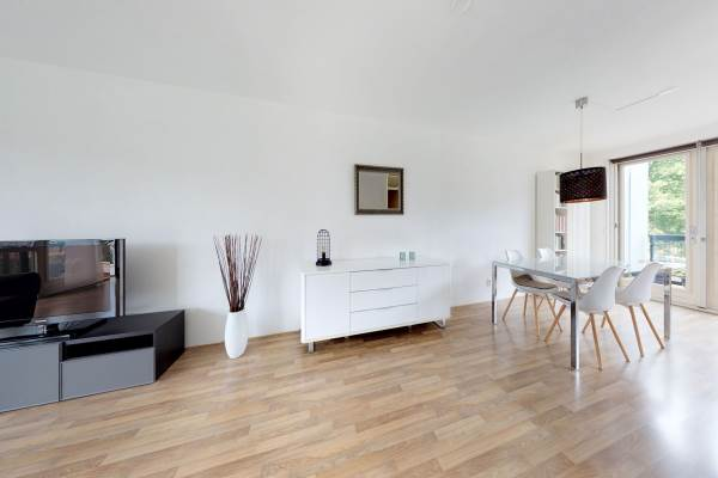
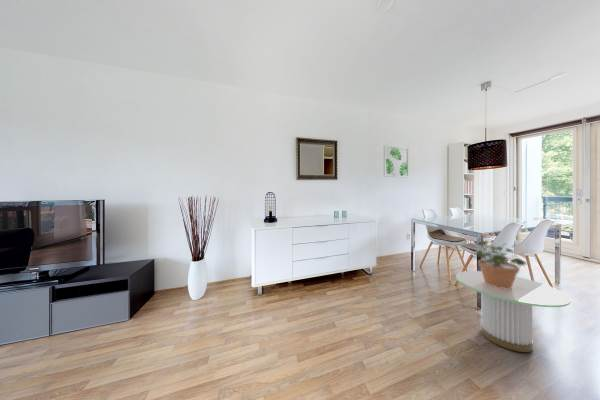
+ wall art (396, 161)
+ side table (505, 311)
+ potted plant (500, 264)
